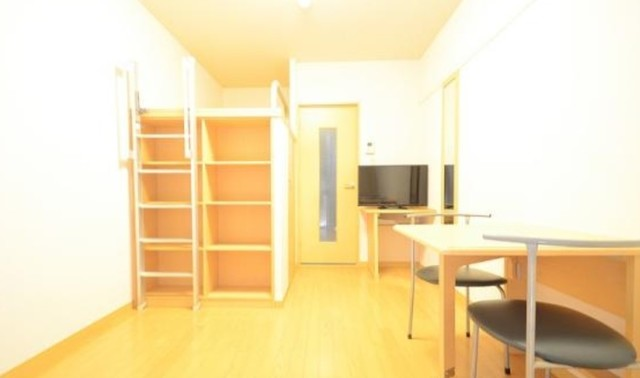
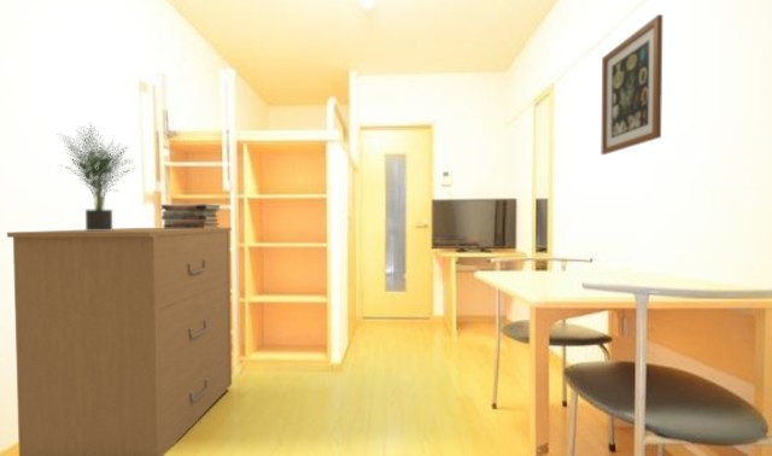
+ wall art (627, 93)
+ filing cabinet (144, 325)
+ potted plant (103, 176)
+ book stack (191, 216)
